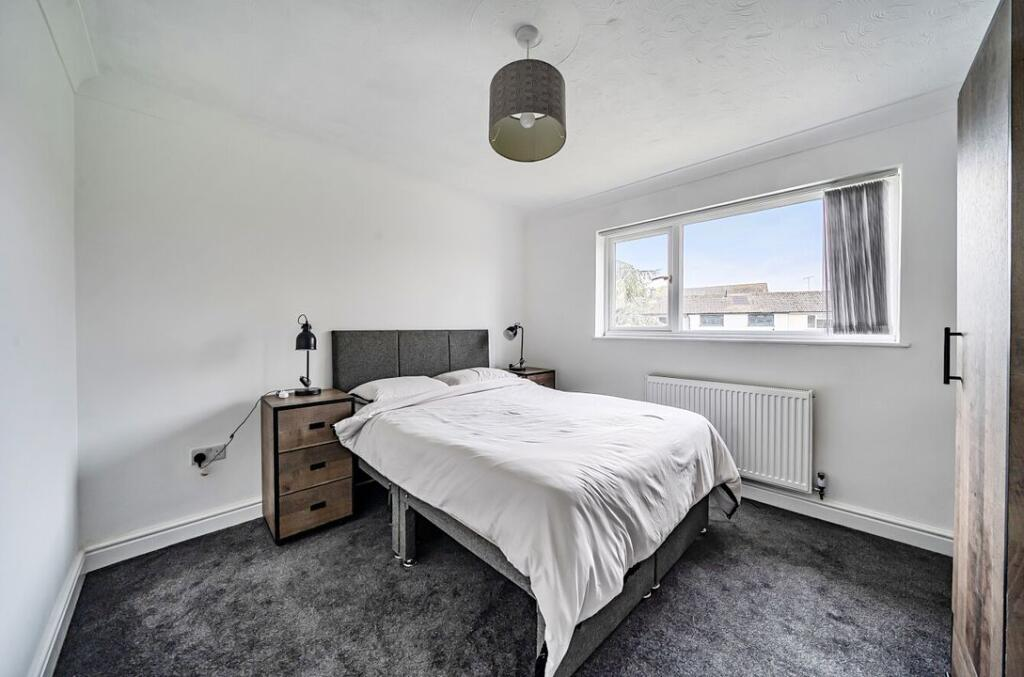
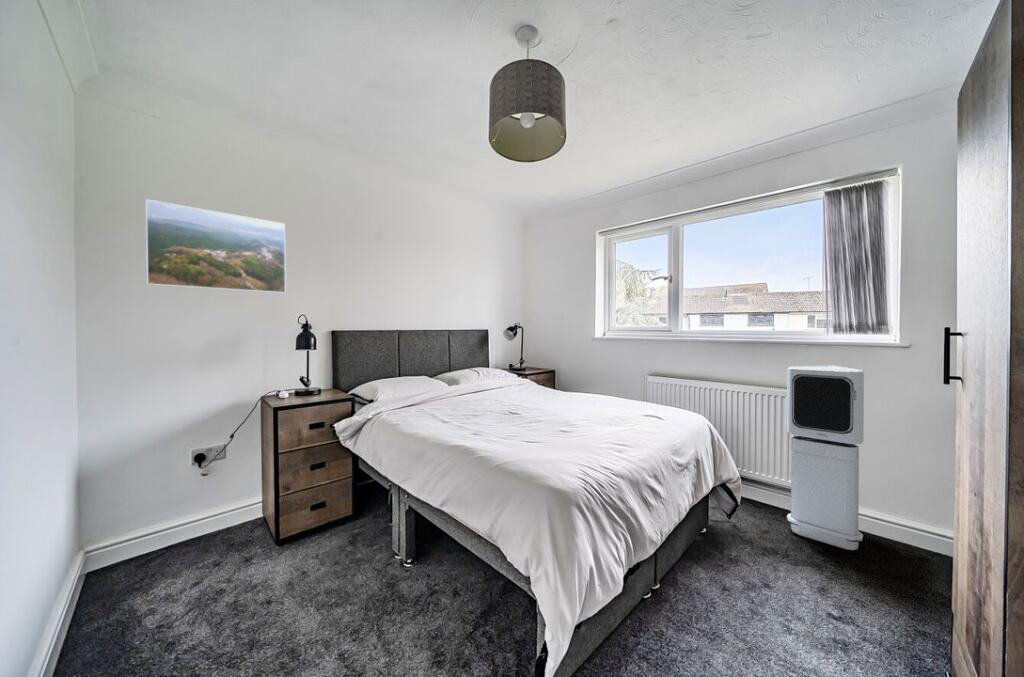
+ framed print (222, 251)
+ air purifier (826, 449)
